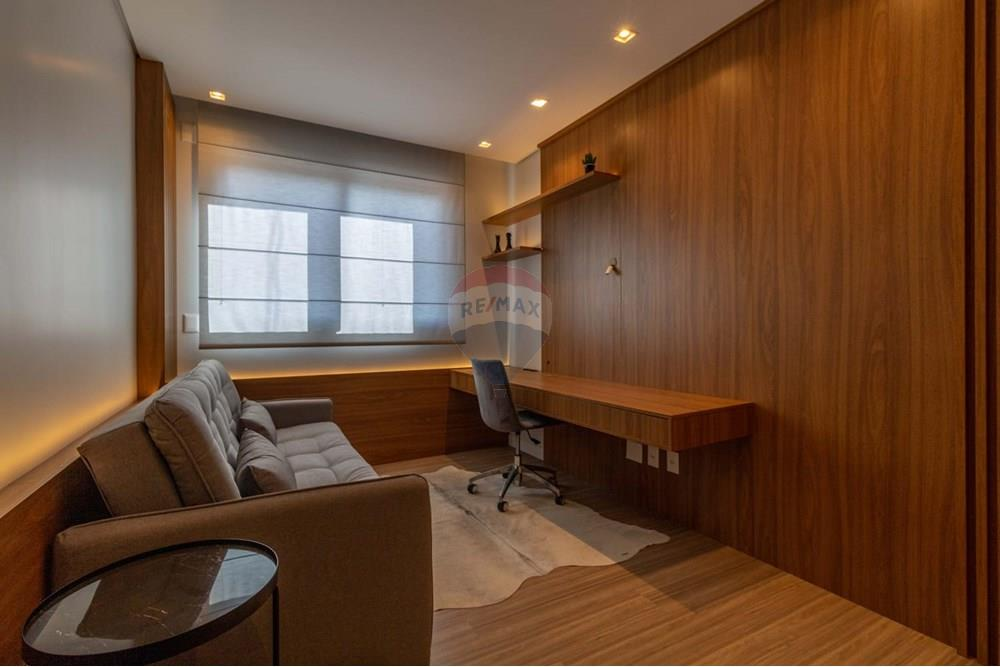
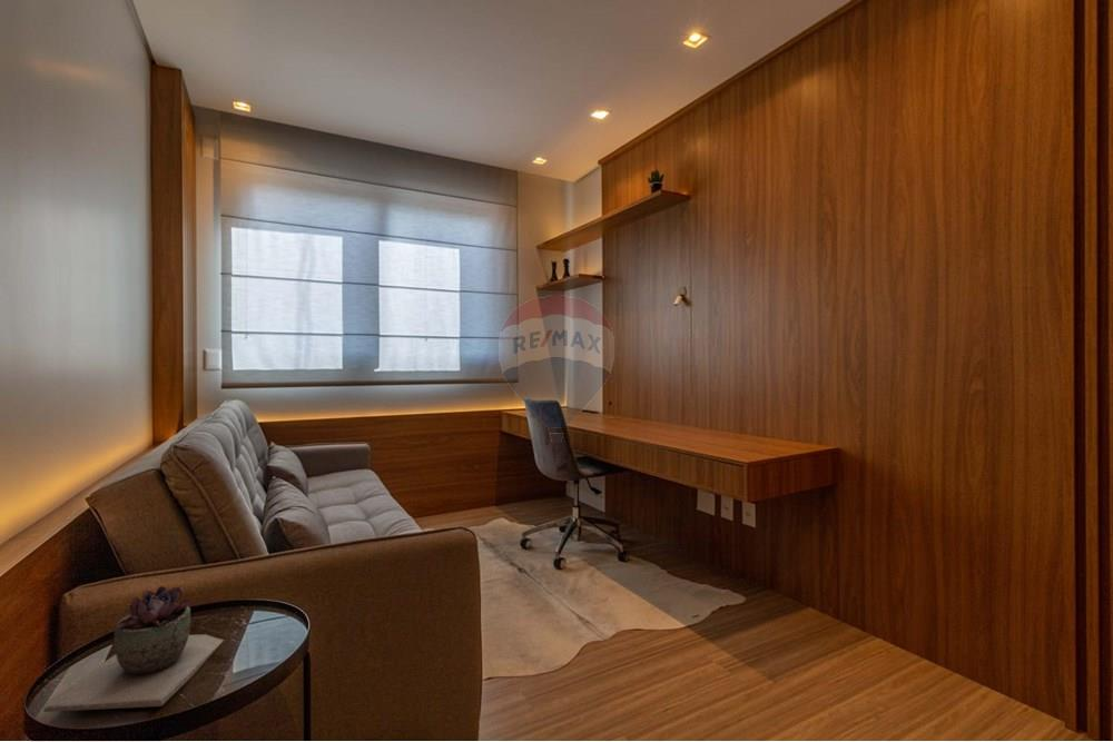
+ succulent plant (148, 631)
